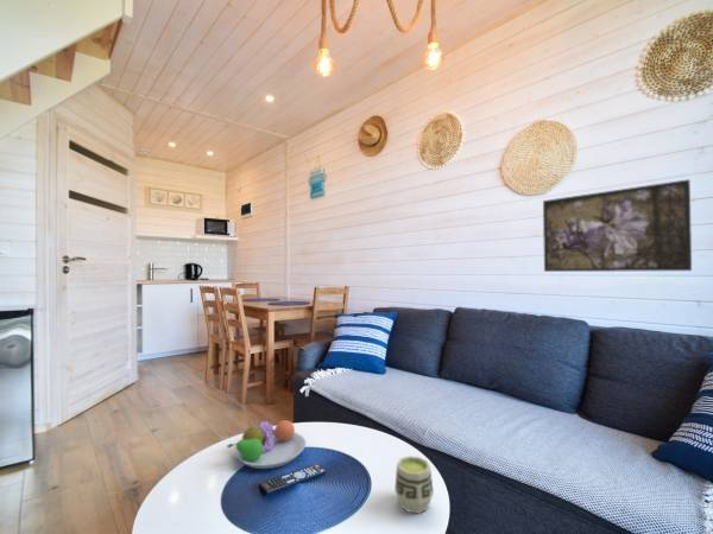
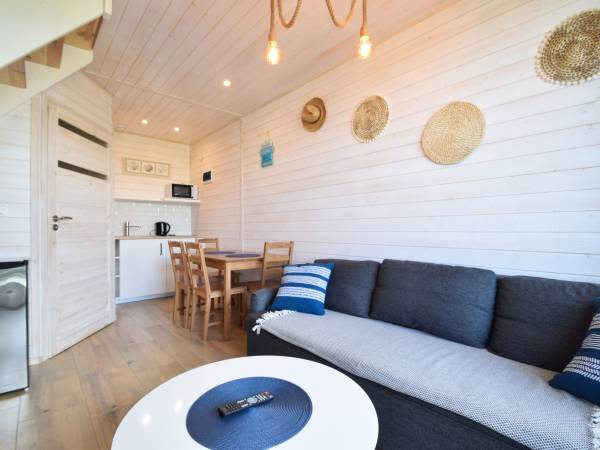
- cup (414, 483)
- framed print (607, 230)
- fruit bowl (267, 439)
